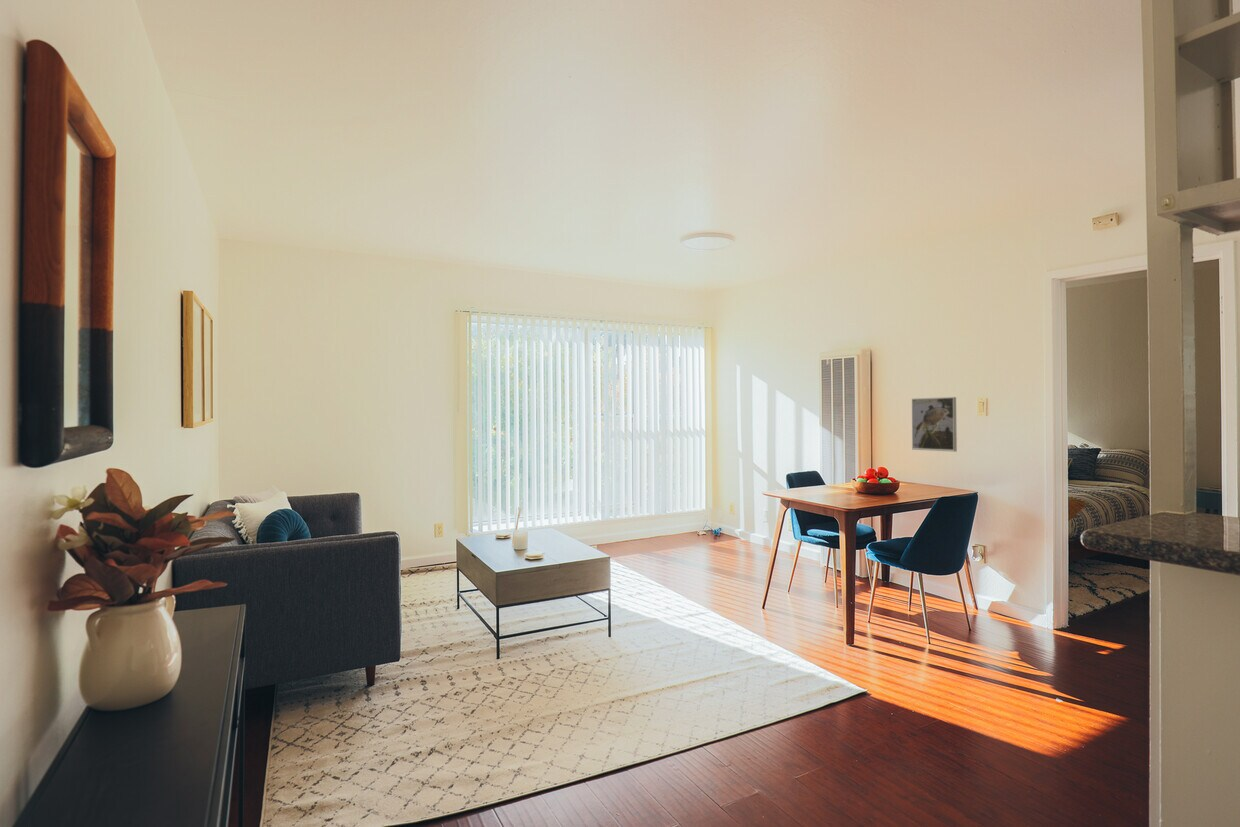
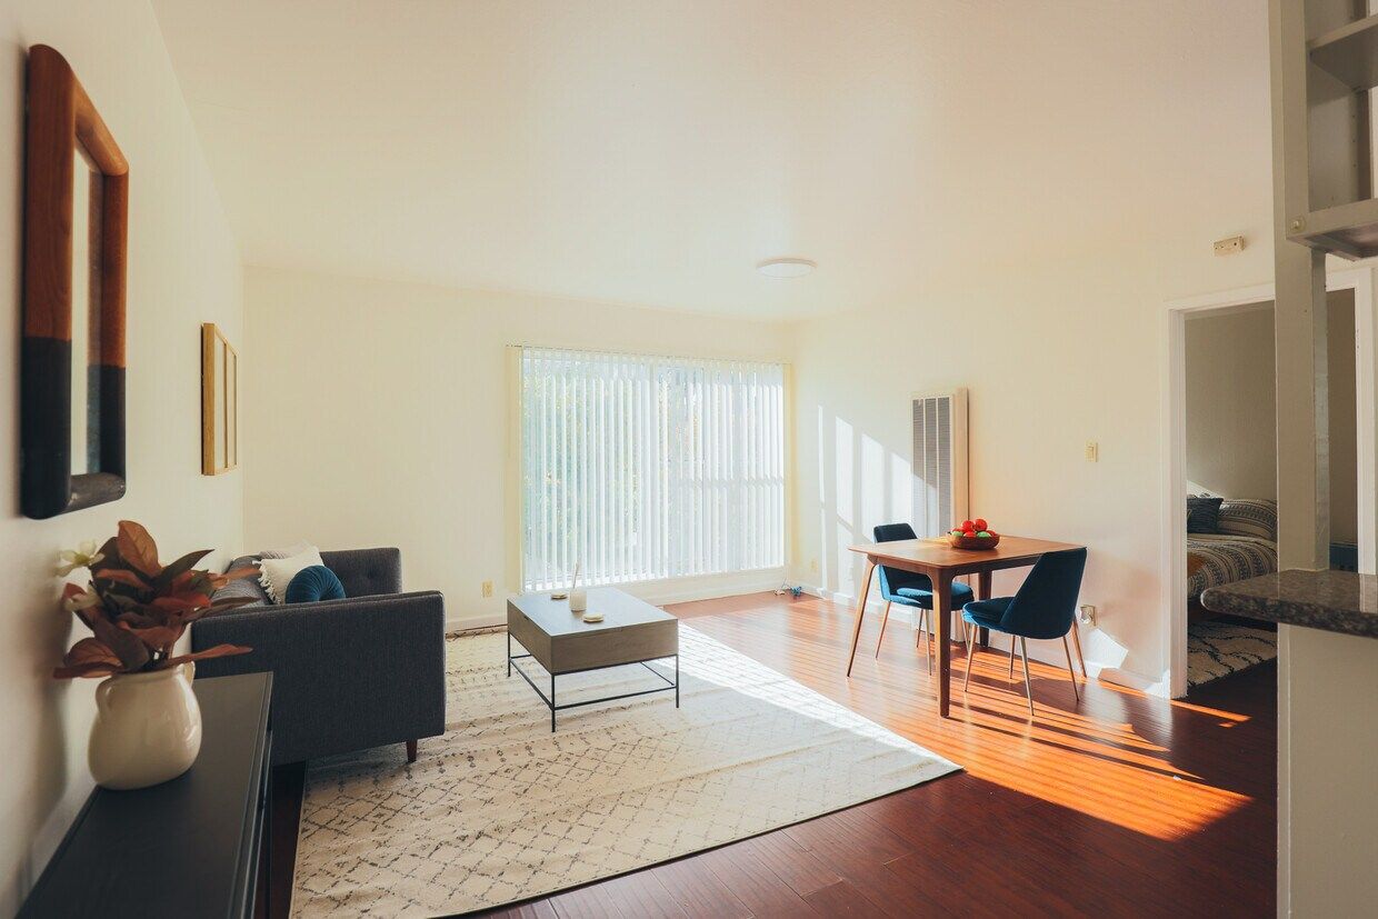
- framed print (933, 424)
